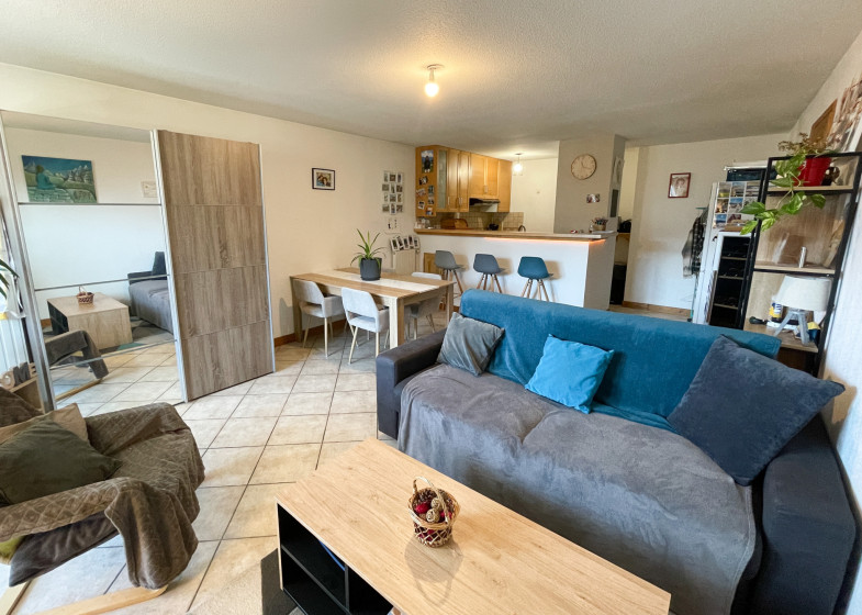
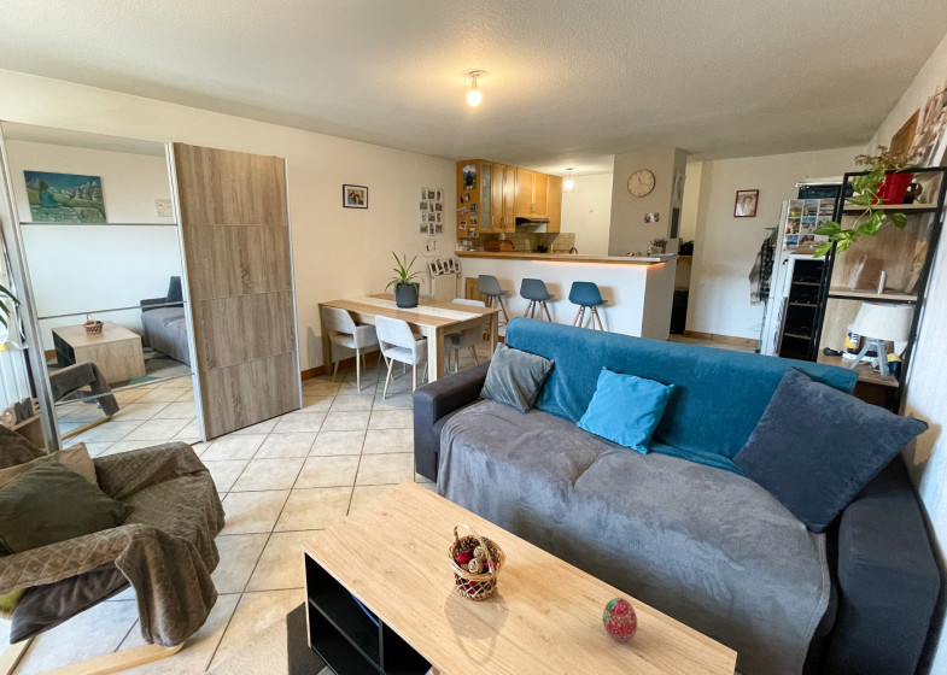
+ decorative egg (619, 618)
